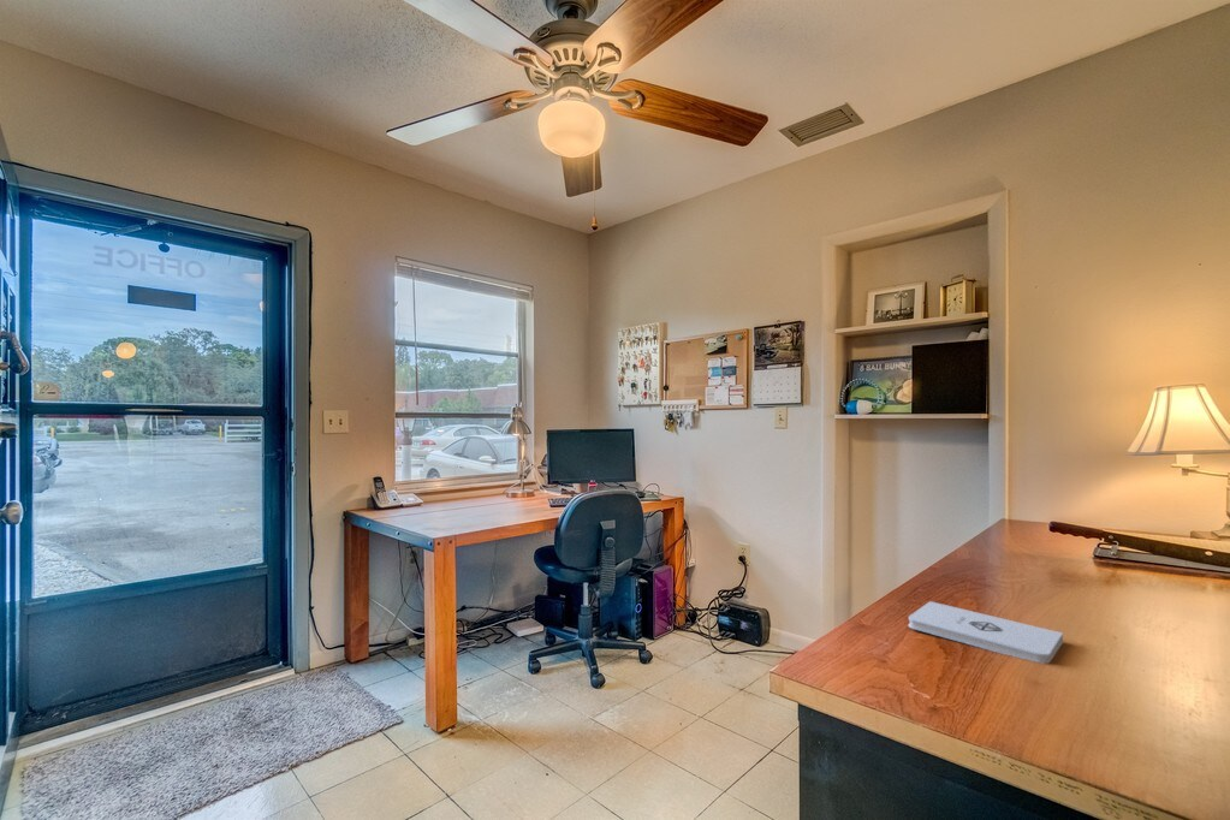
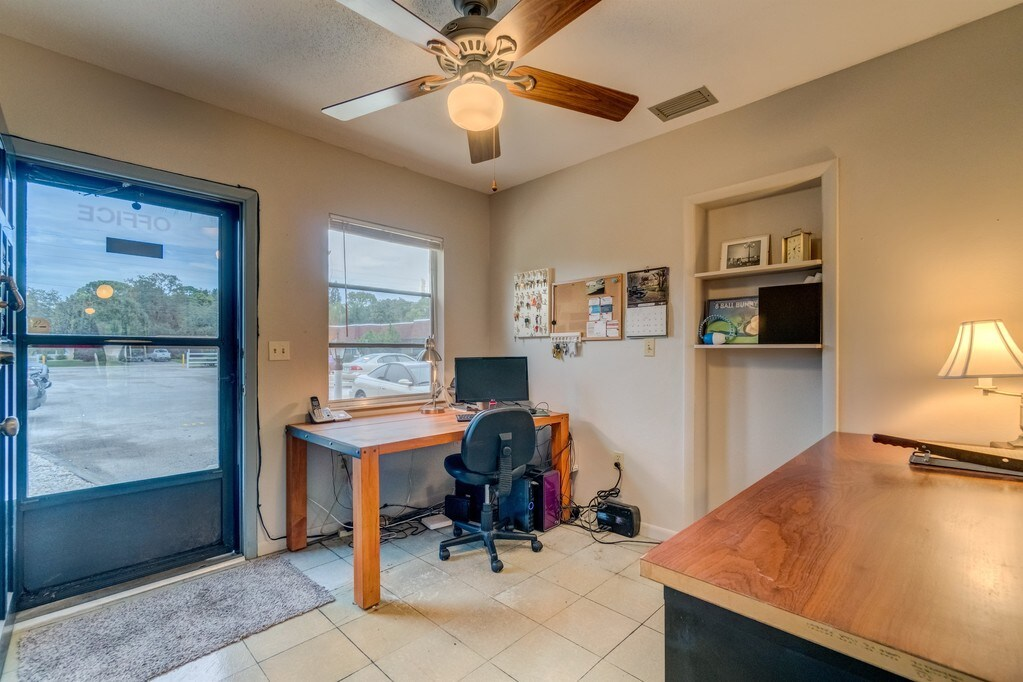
- notepad (981, 629)
